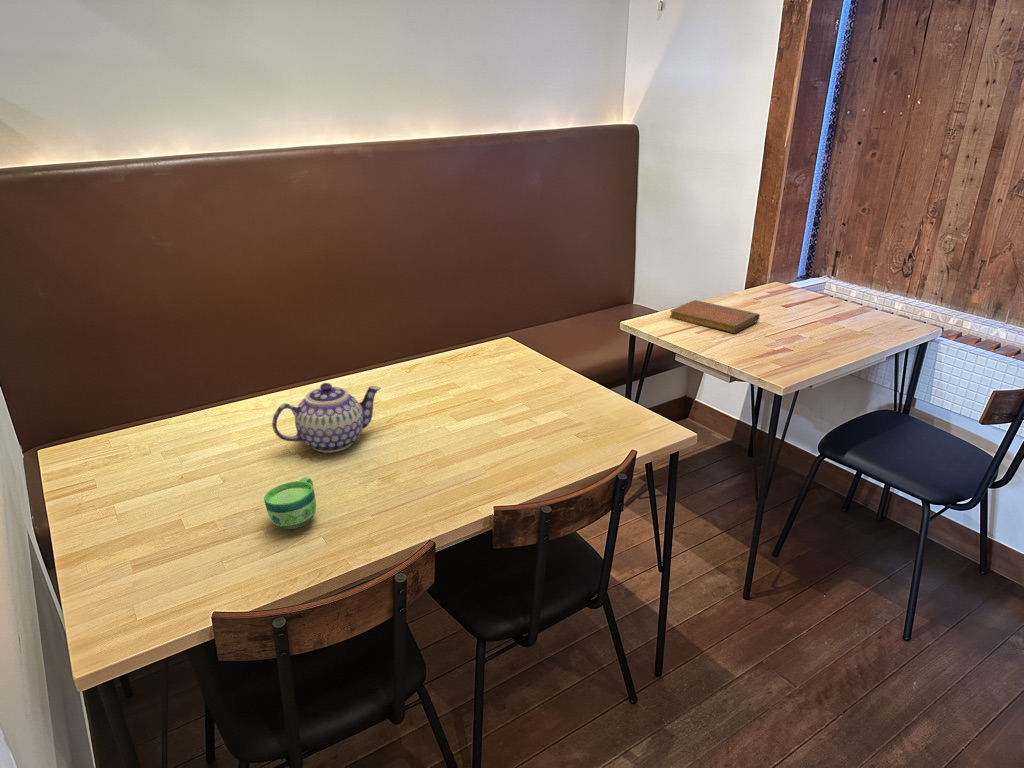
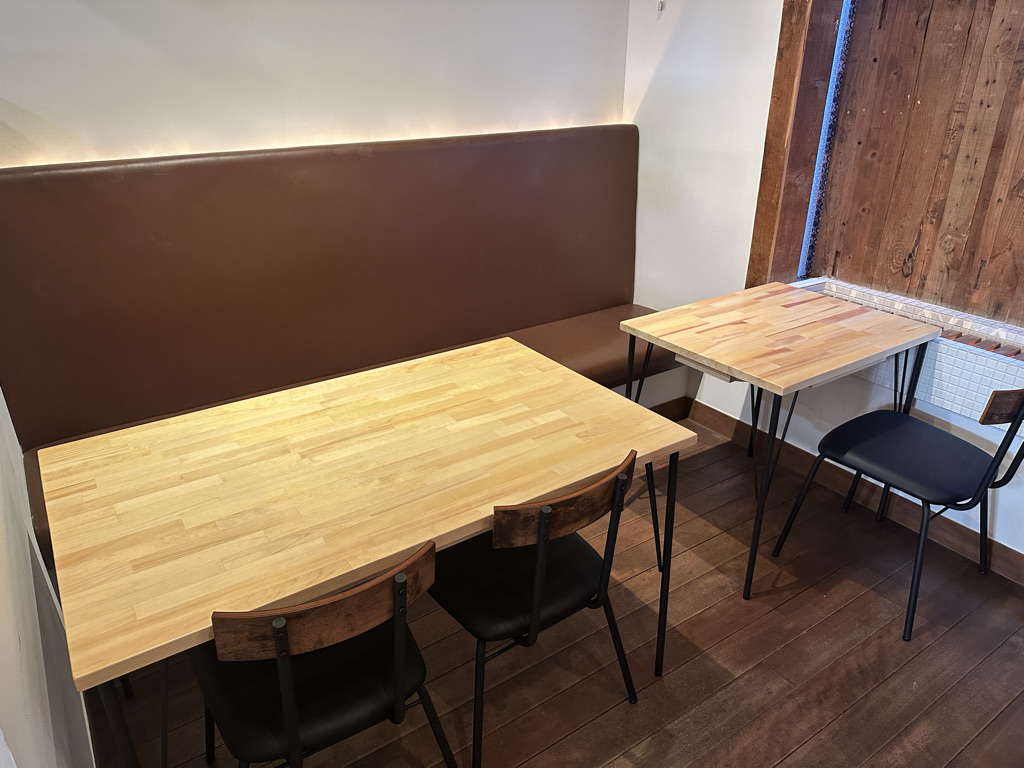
- cup (293, 502)
- teapot (329, 413)
- notebook (714, 315)
